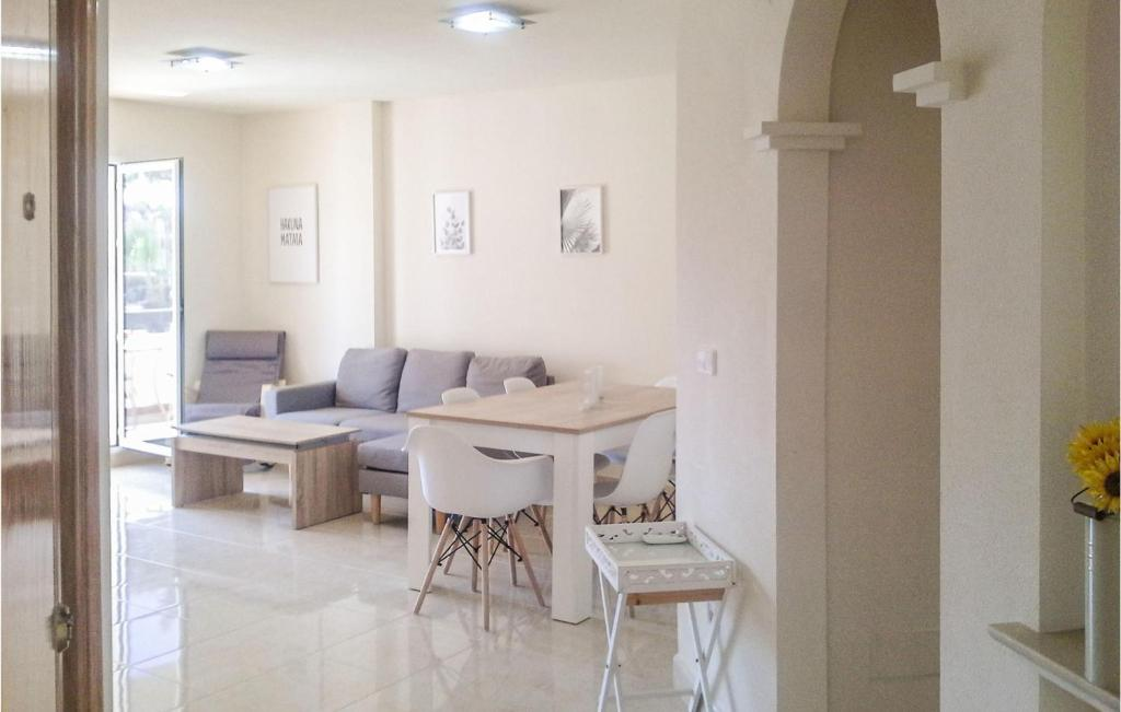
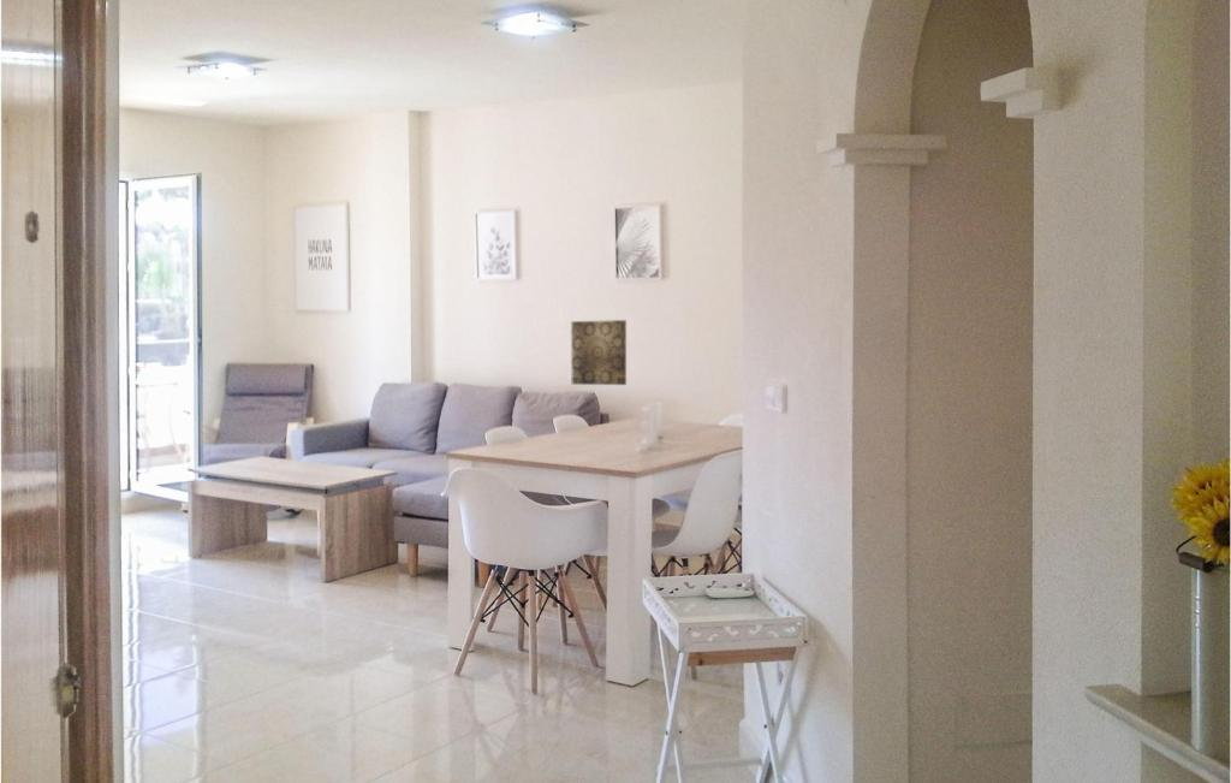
+ wall art (597, 352)
